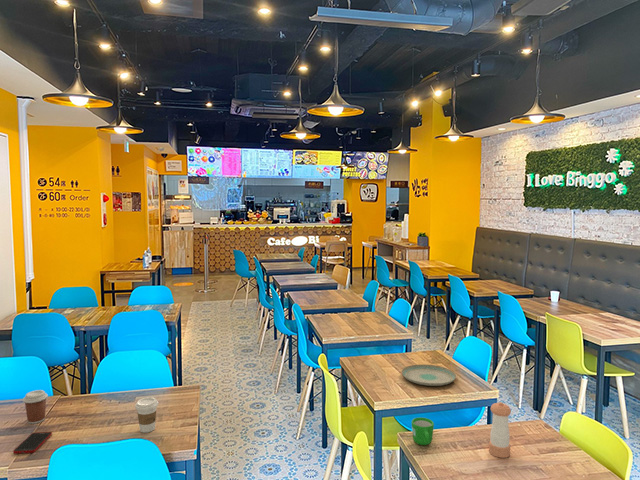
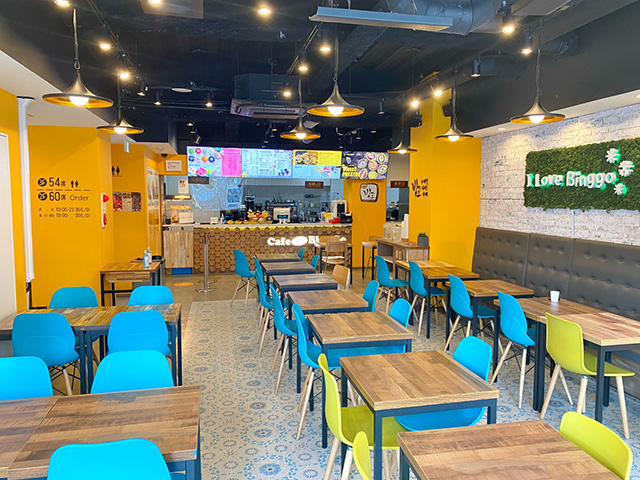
- coffee cup (35, 406)
- cell phone (33, 442)
- coffee cup (147, 415)
- plate (428, 375)
- mug (423, 434)
- pepper shaker (500, 427)
